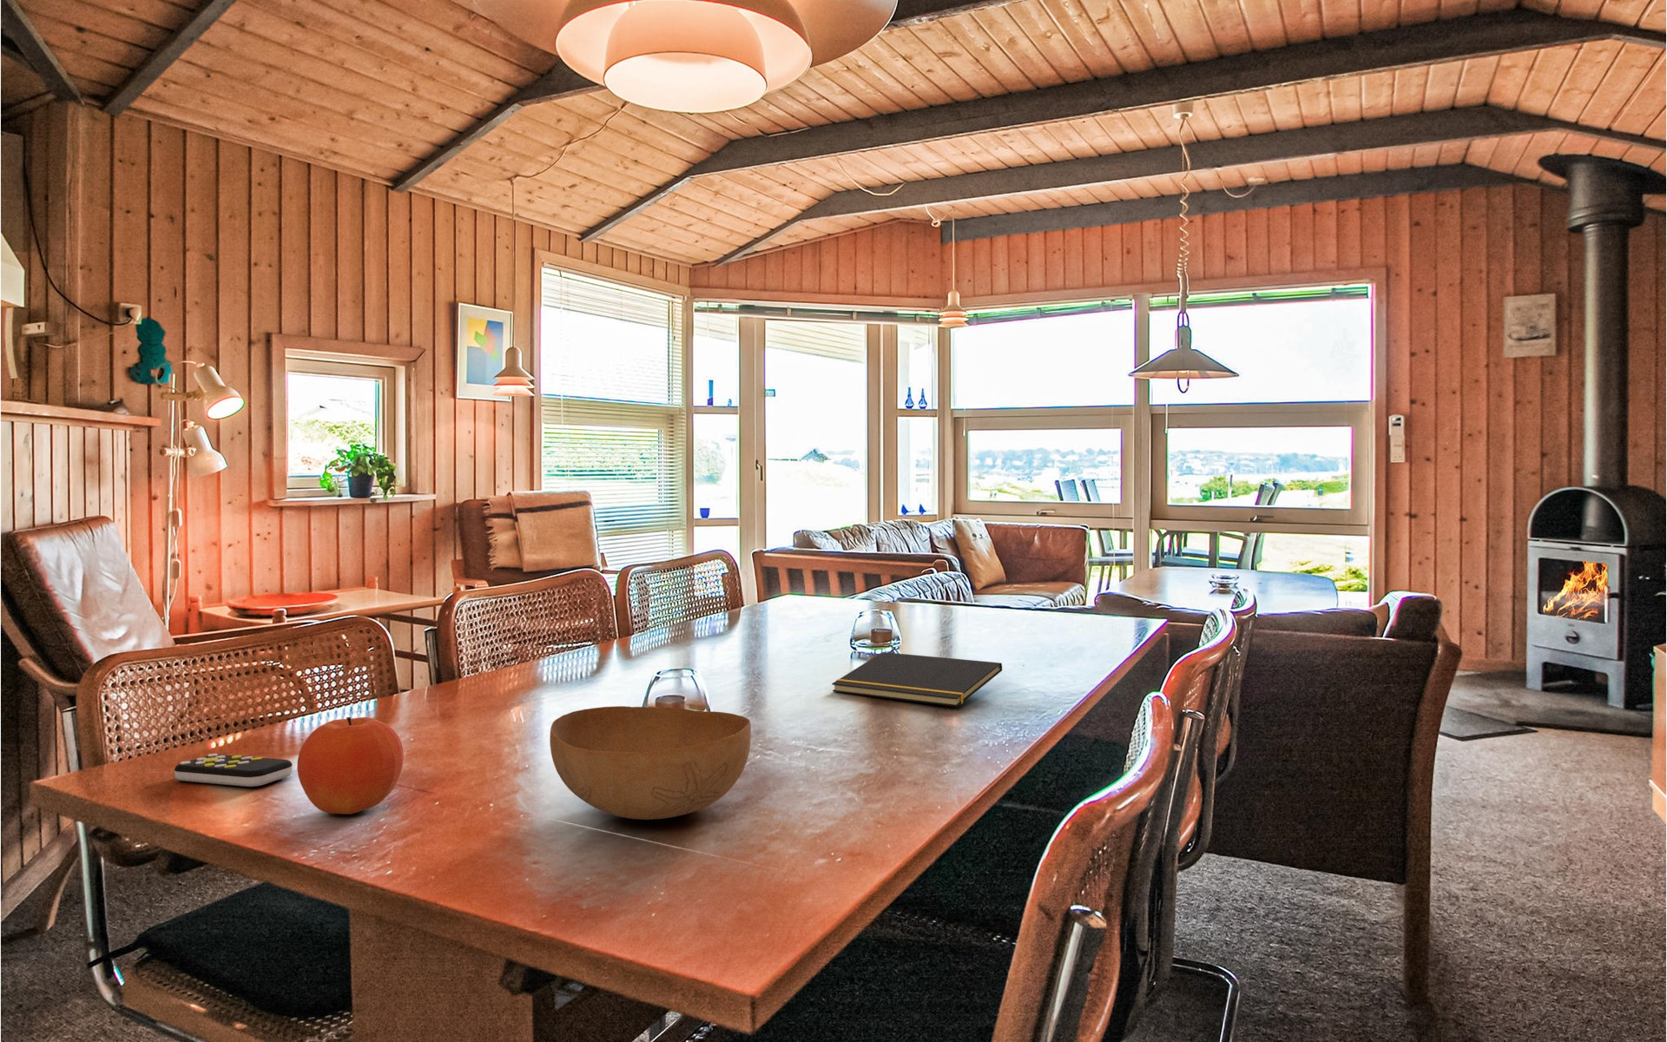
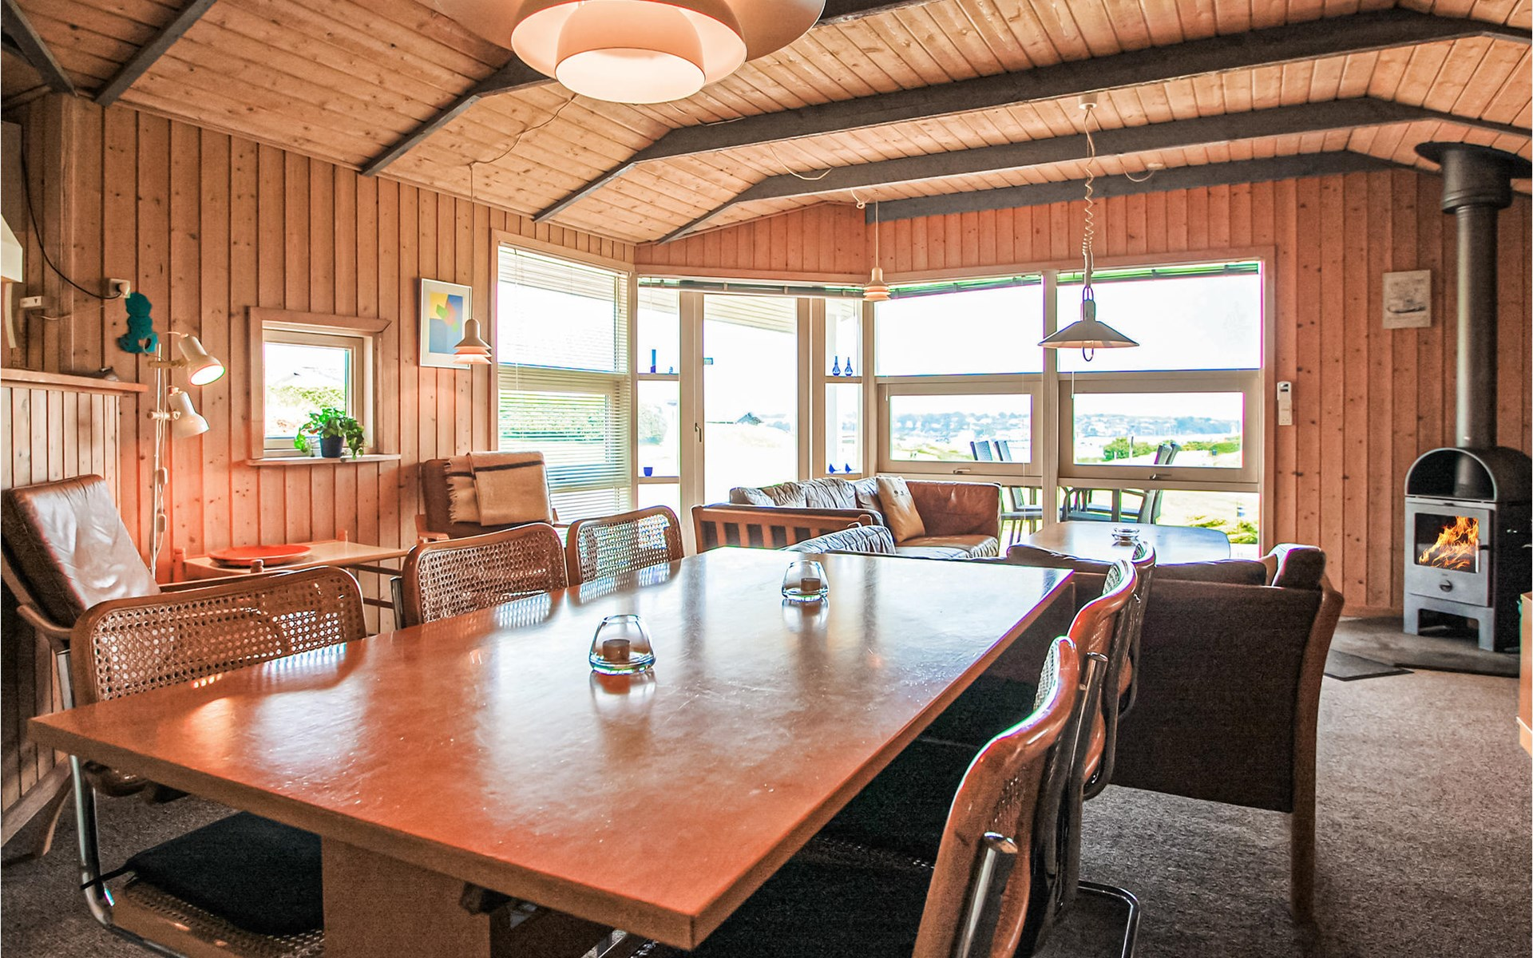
- bowl (652, 767)
- notepad (917, 676)
- fruit (350, 762)
- remote control (234, 769)
